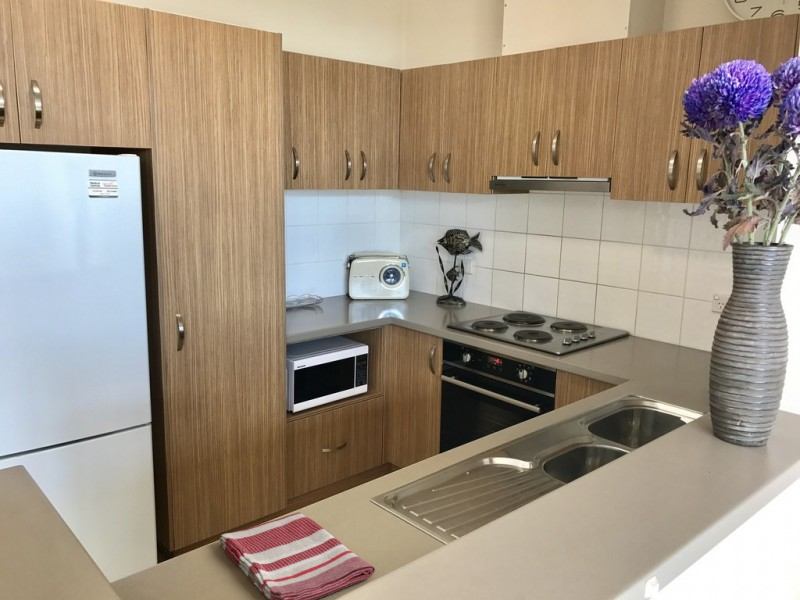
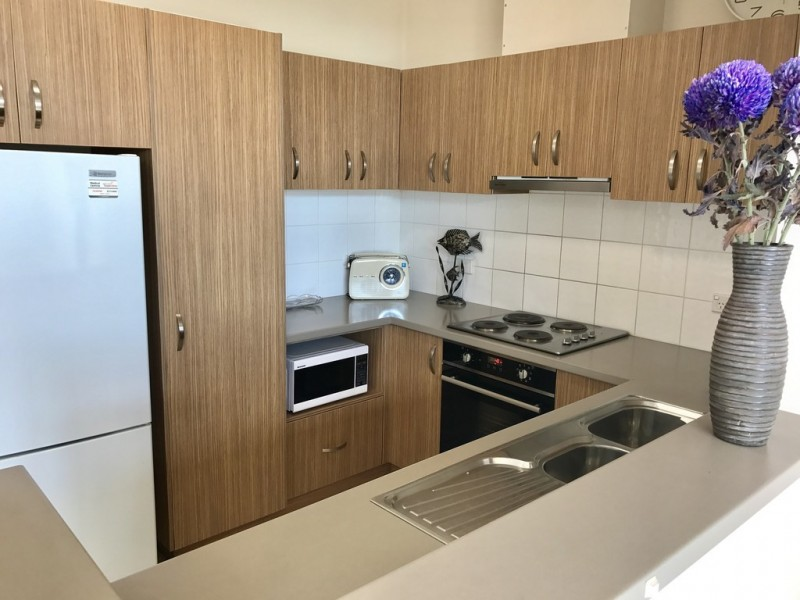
- dish towel (293, 552)
